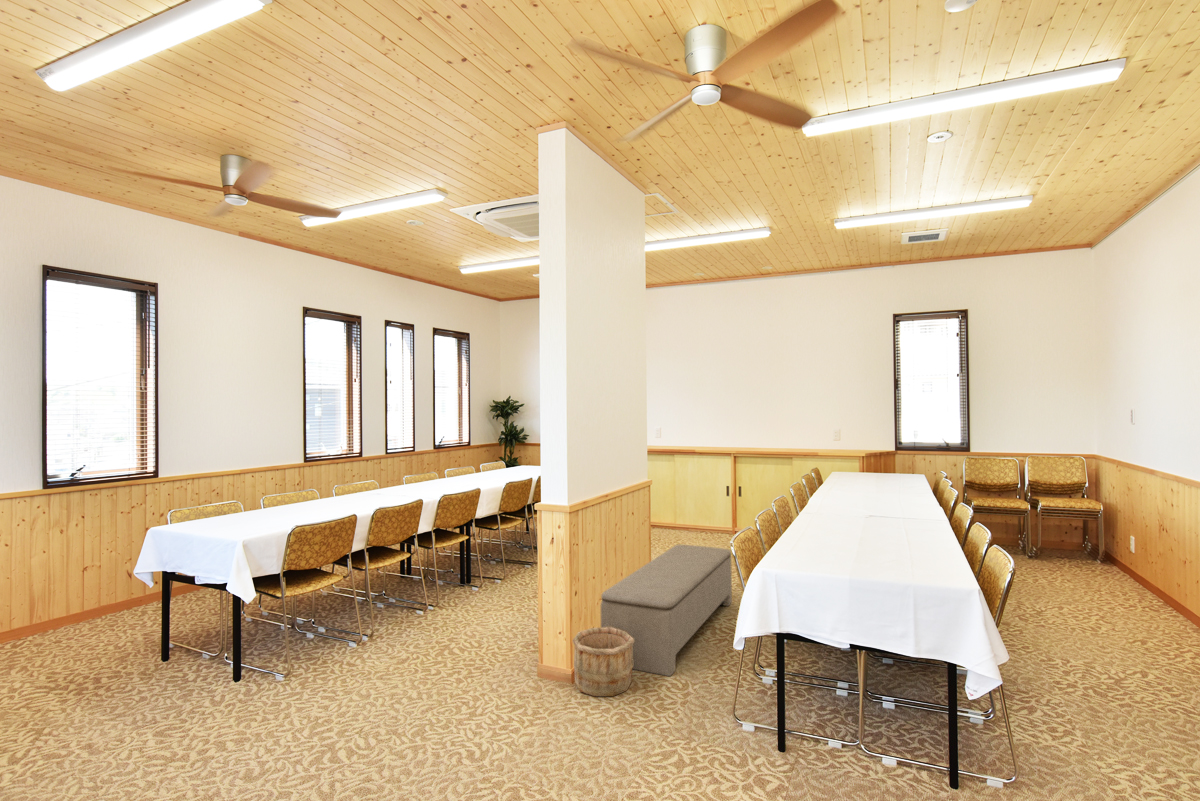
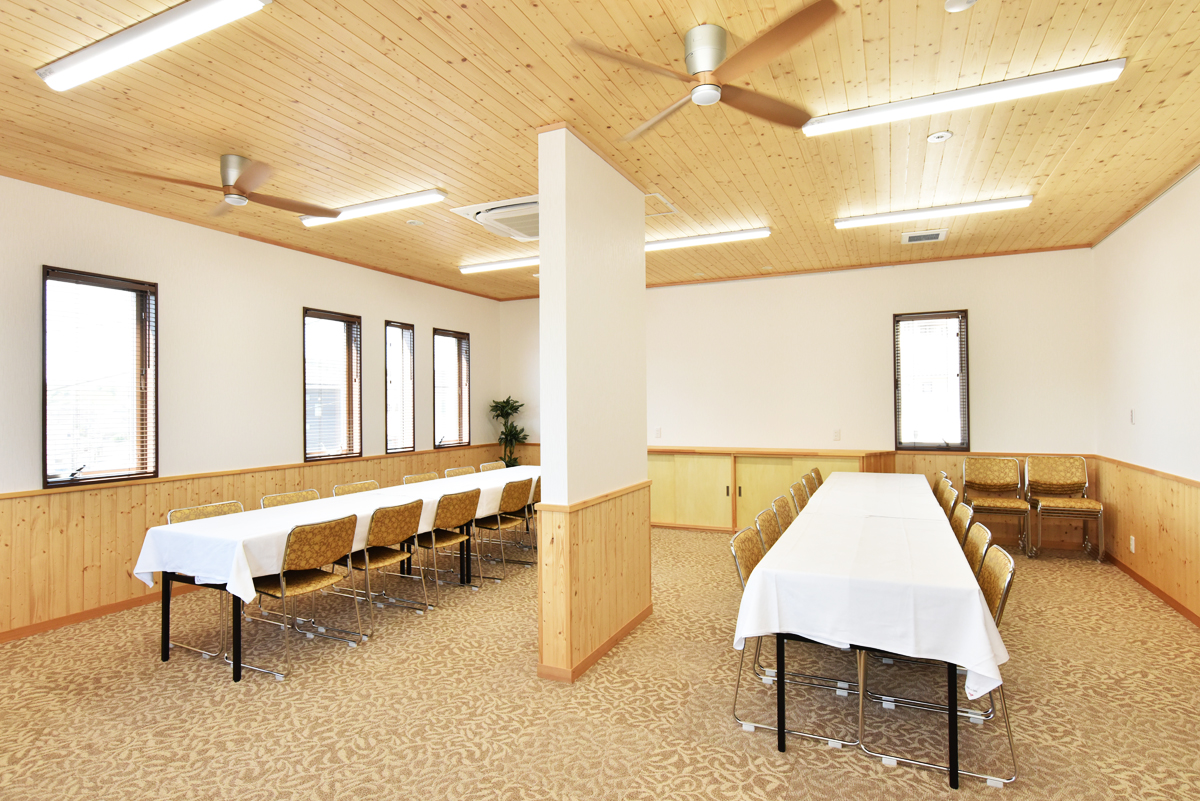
- bench (674, 597)
- wooden bucket (603, 660)
